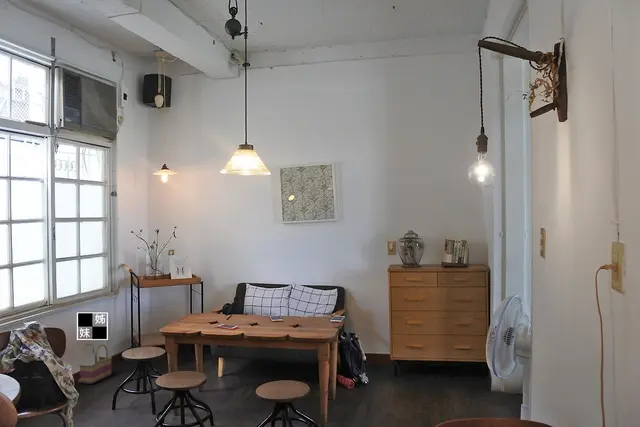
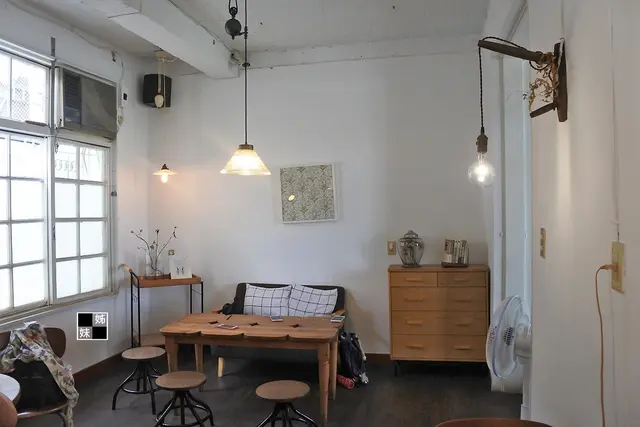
- basket (95, 361)
